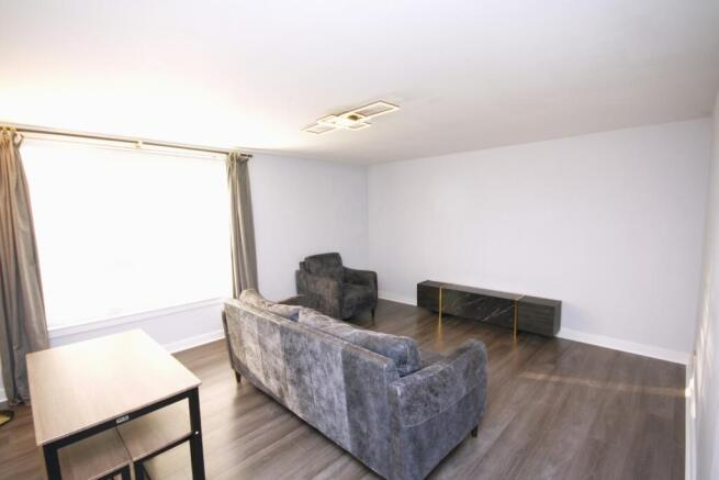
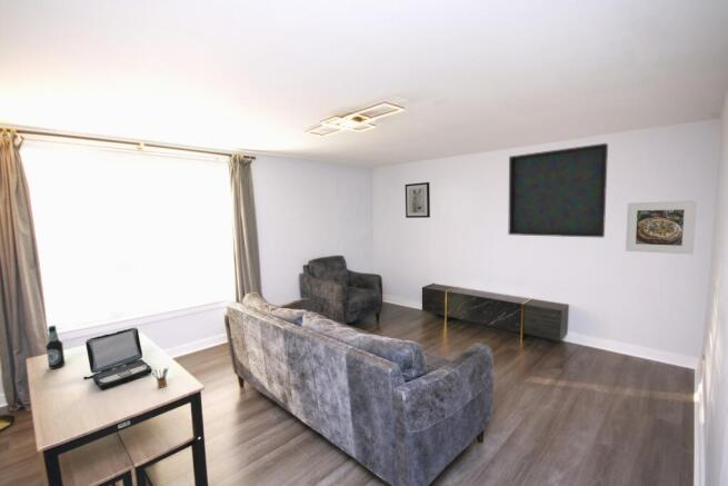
+ laptop (118, 356)
+ pencil box (160, 377)
+ wall art (417, 200)
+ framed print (658, 227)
+ television (554, 194)
+ bottle (54, 346)
